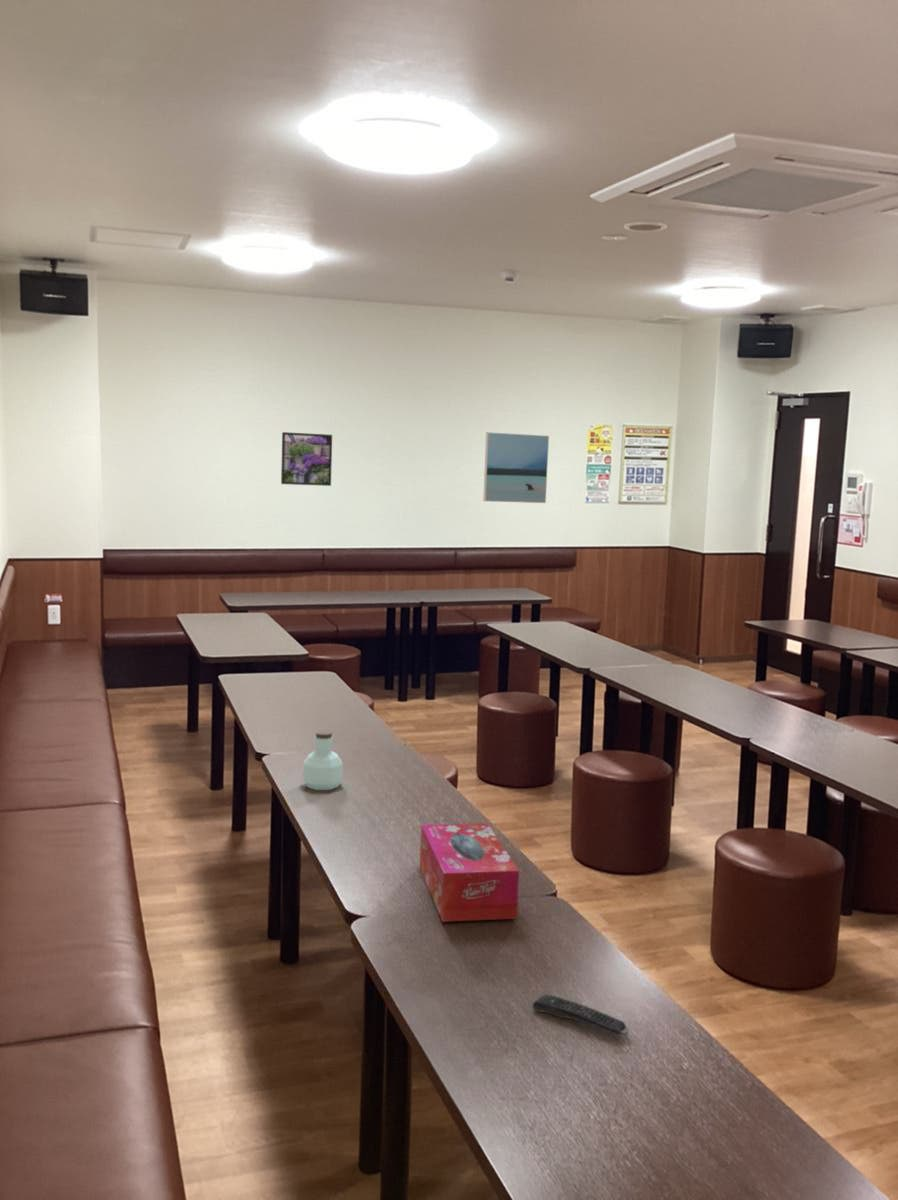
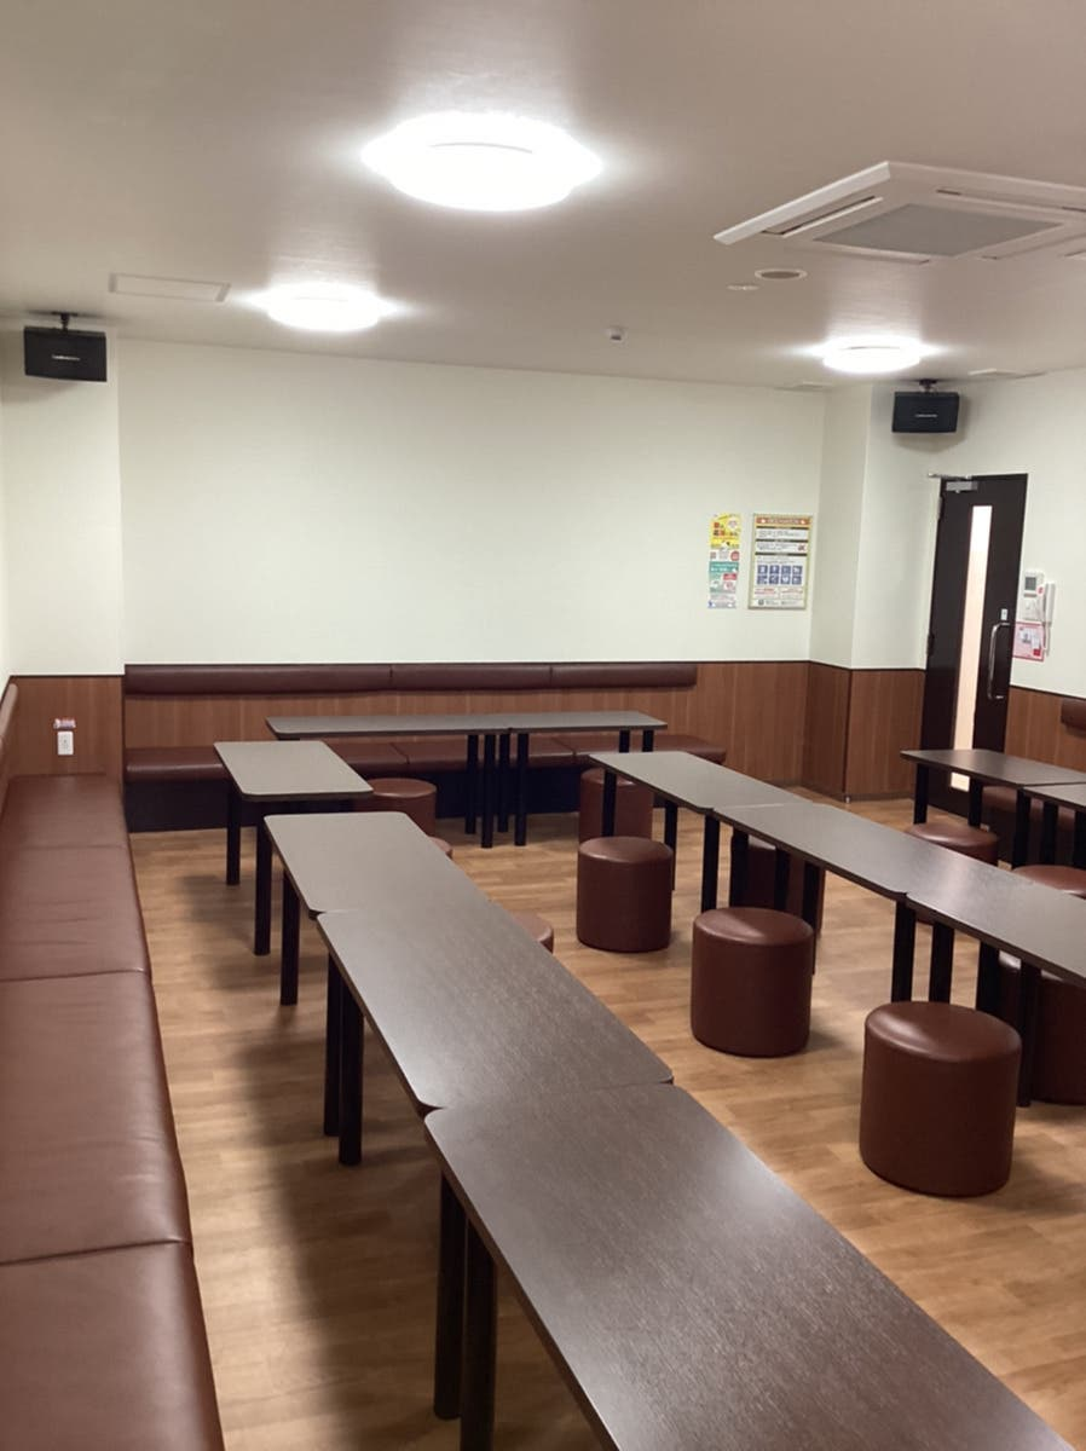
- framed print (516, 468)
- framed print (306, 459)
- jar (323, 759)
- remote control (581, 1015)
- tissue box (466, 869)
